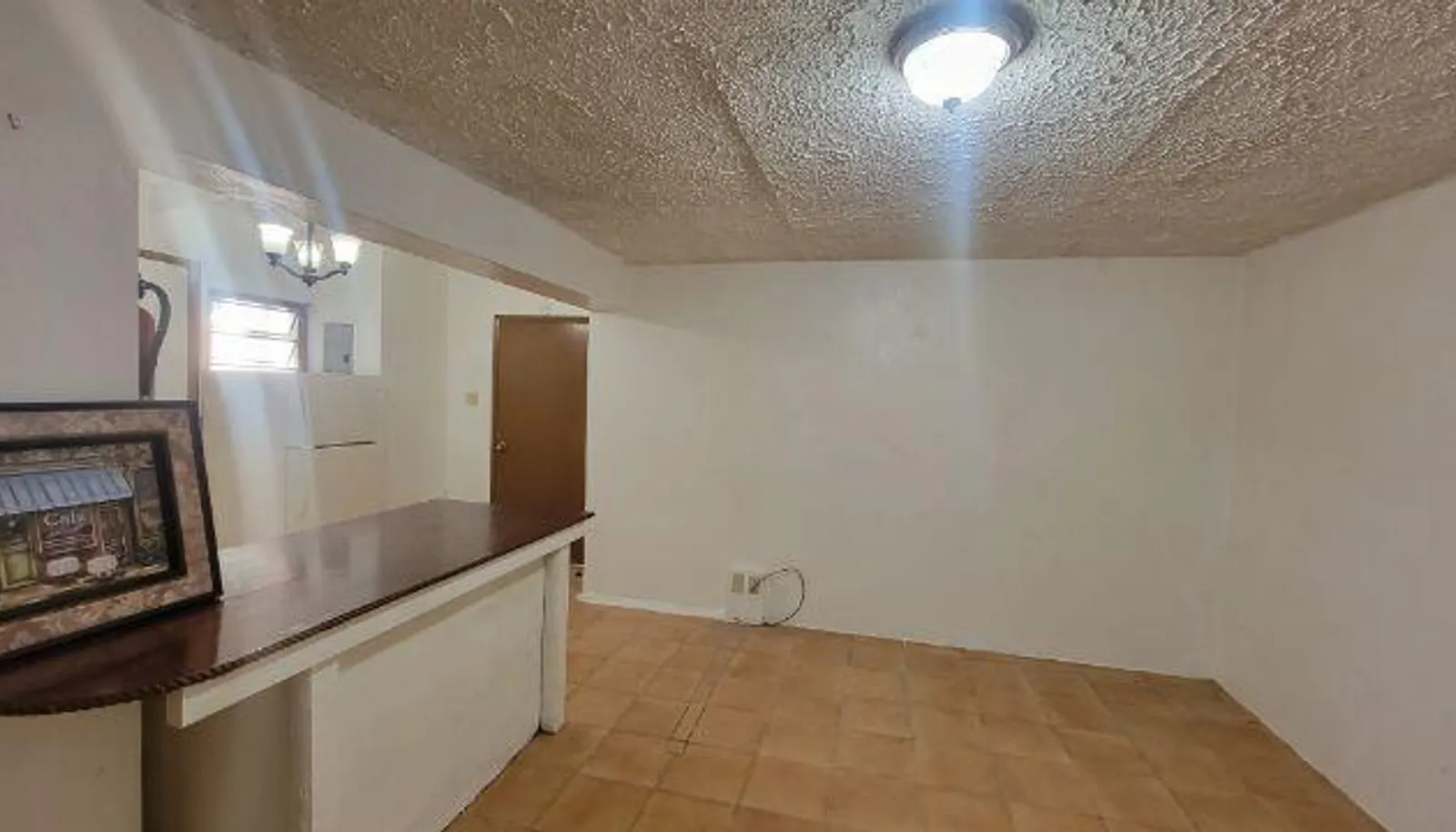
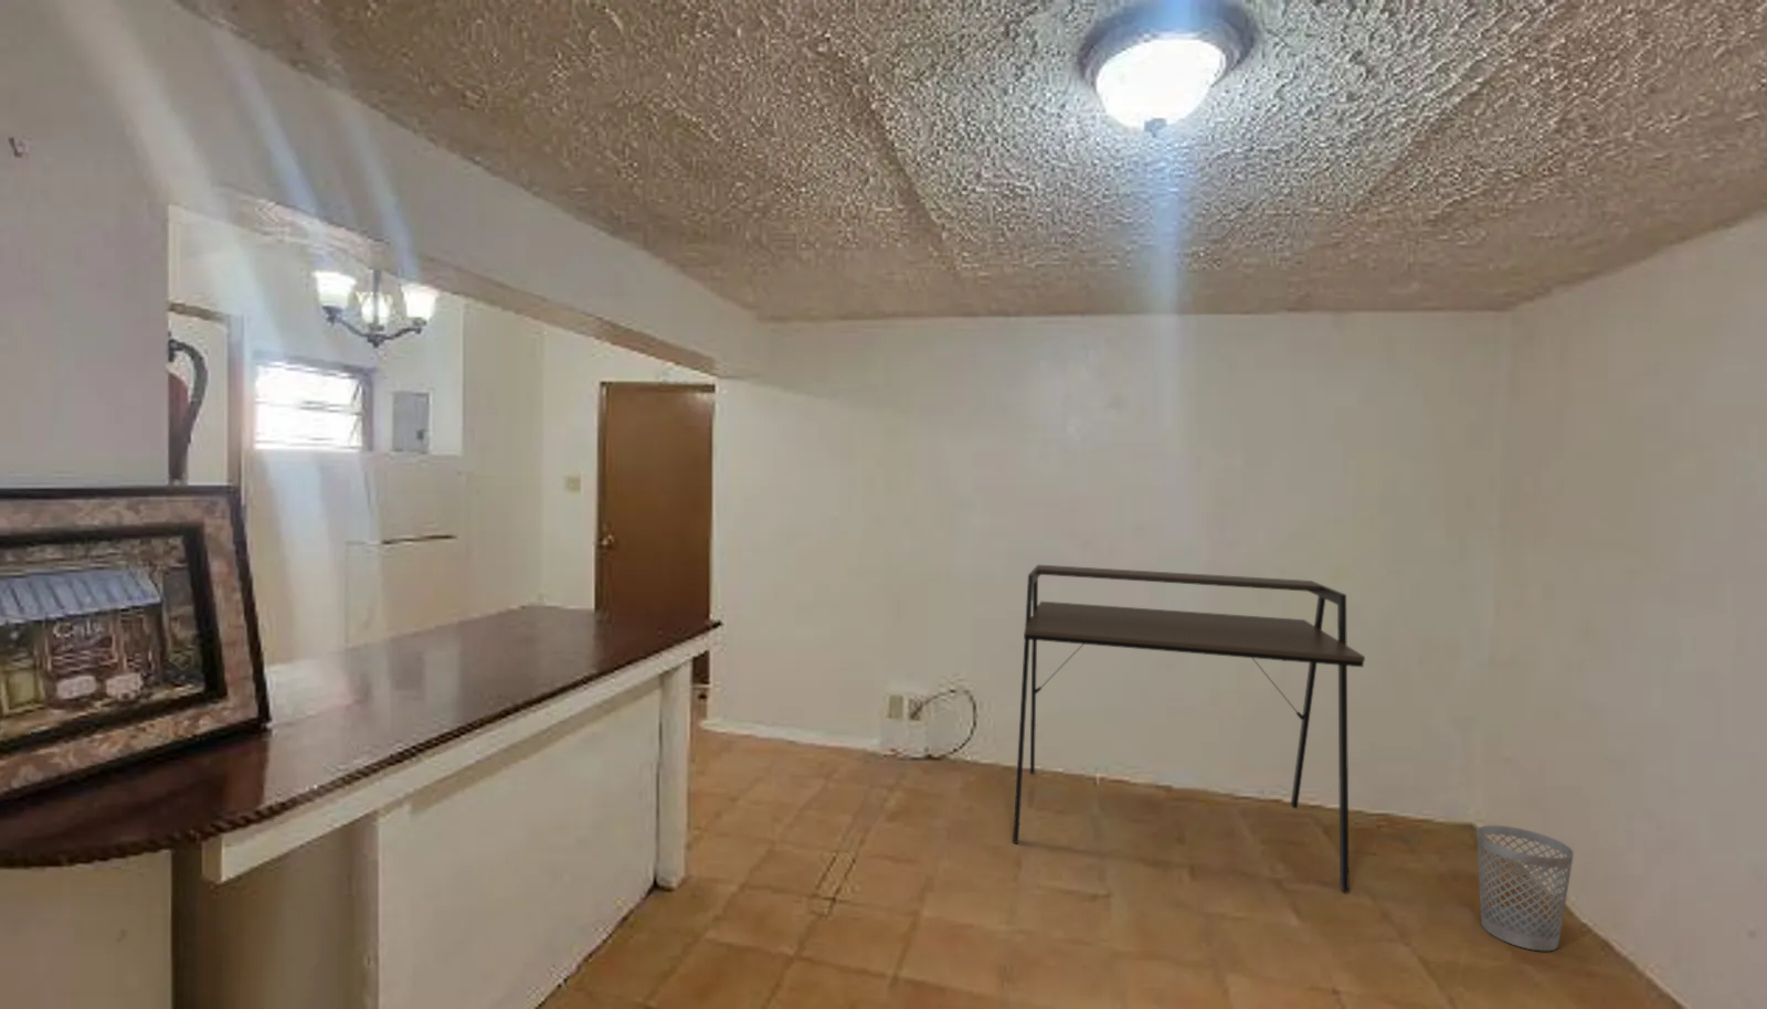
+ desk (1177, 651)
+ wastebasket (1521, 887)
